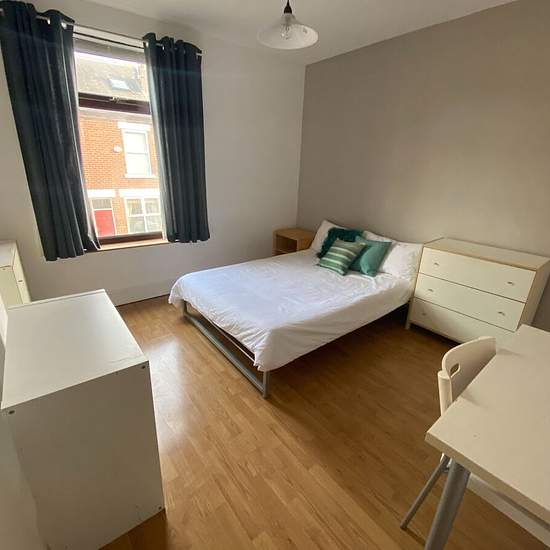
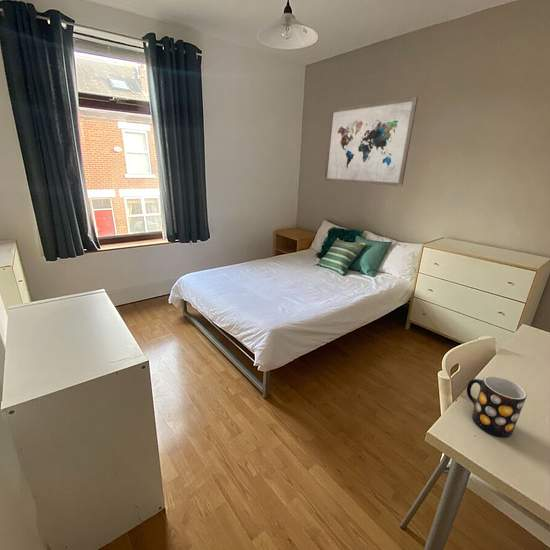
+ wall art (363, 145)
+ mug (490, 402)
